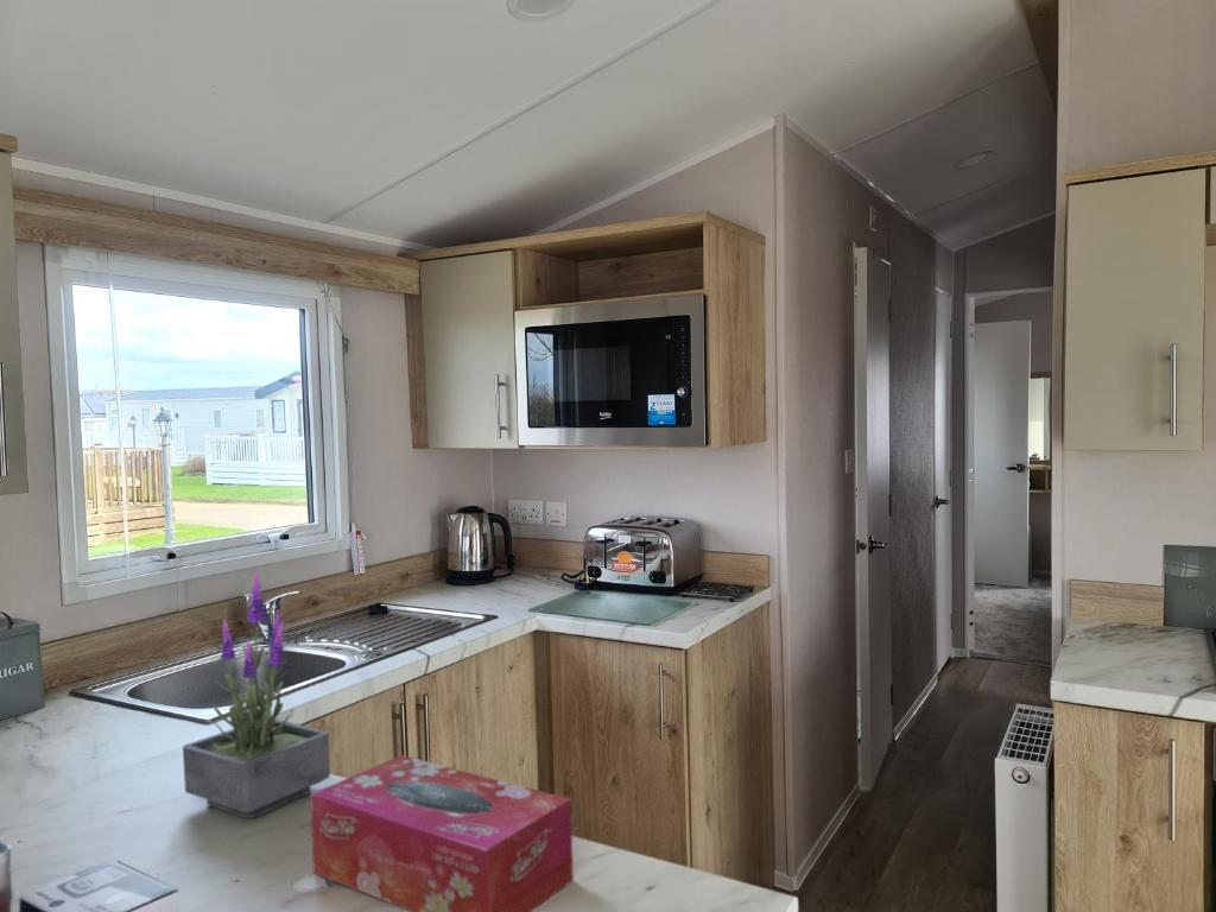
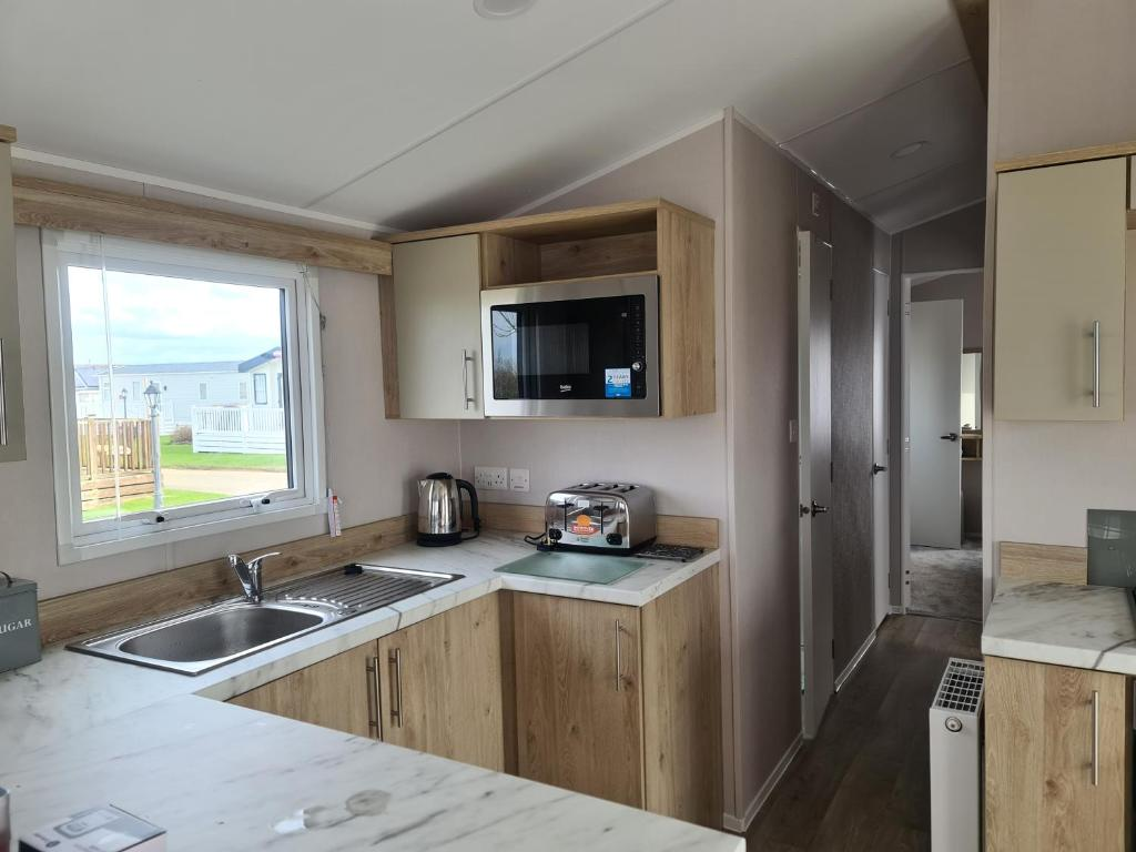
- tissue box (439, 836)
- potted plant (254, 683)
